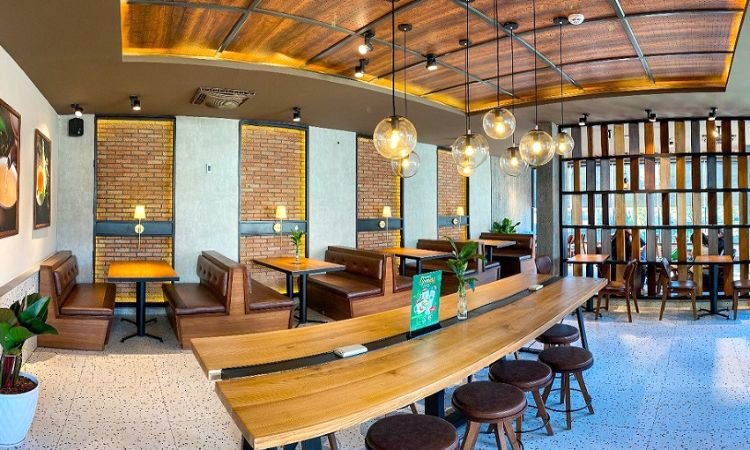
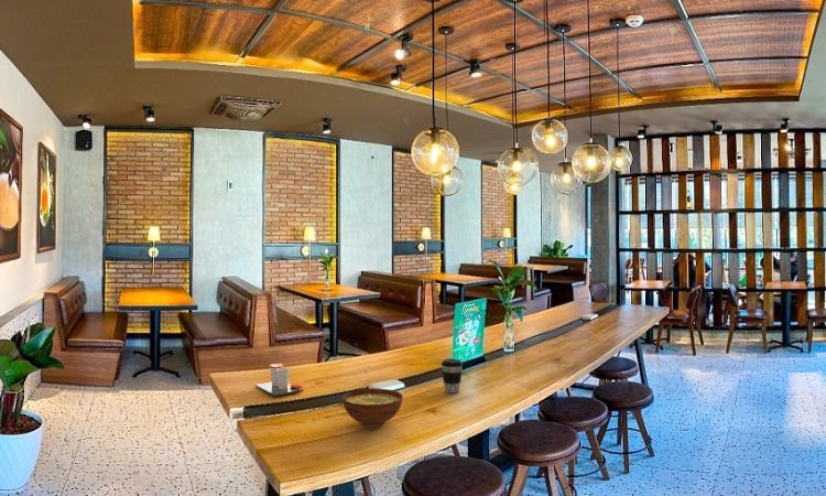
+ cup (281, 377)
+ bowl (372, 410)
+ coffee cup (452, 375)
